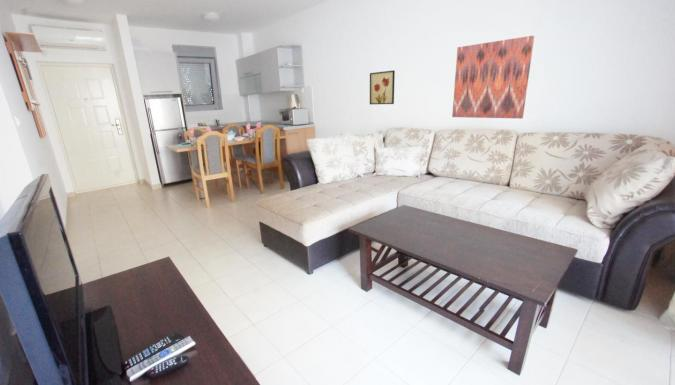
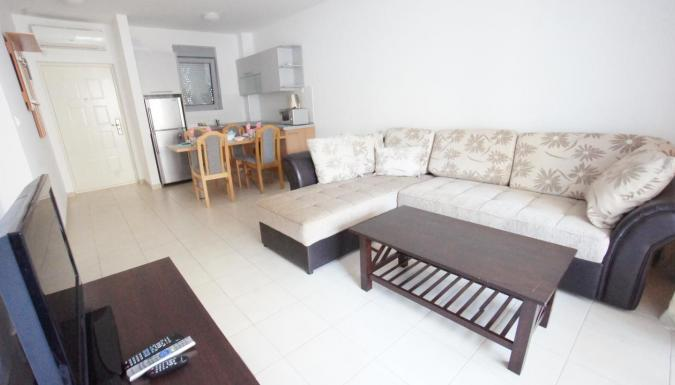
- wall art (382, 88)
- wall art (488, 81)
